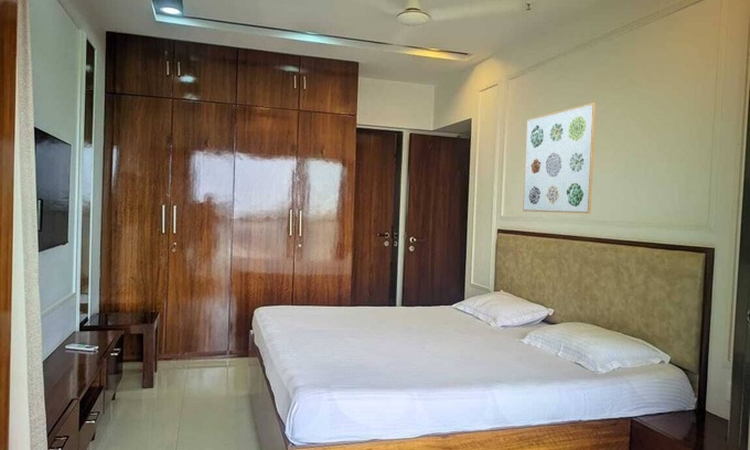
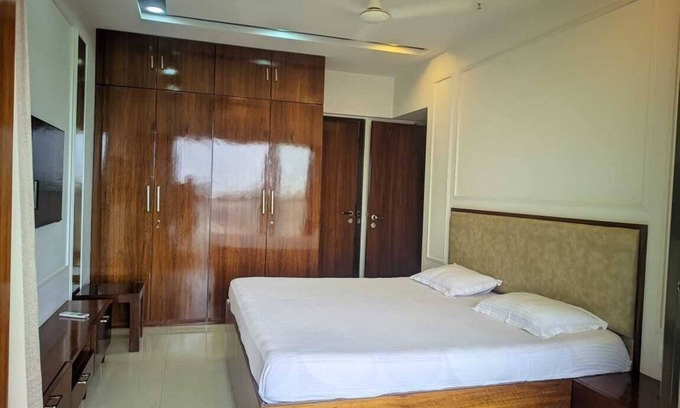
- wall art (555, 162)
